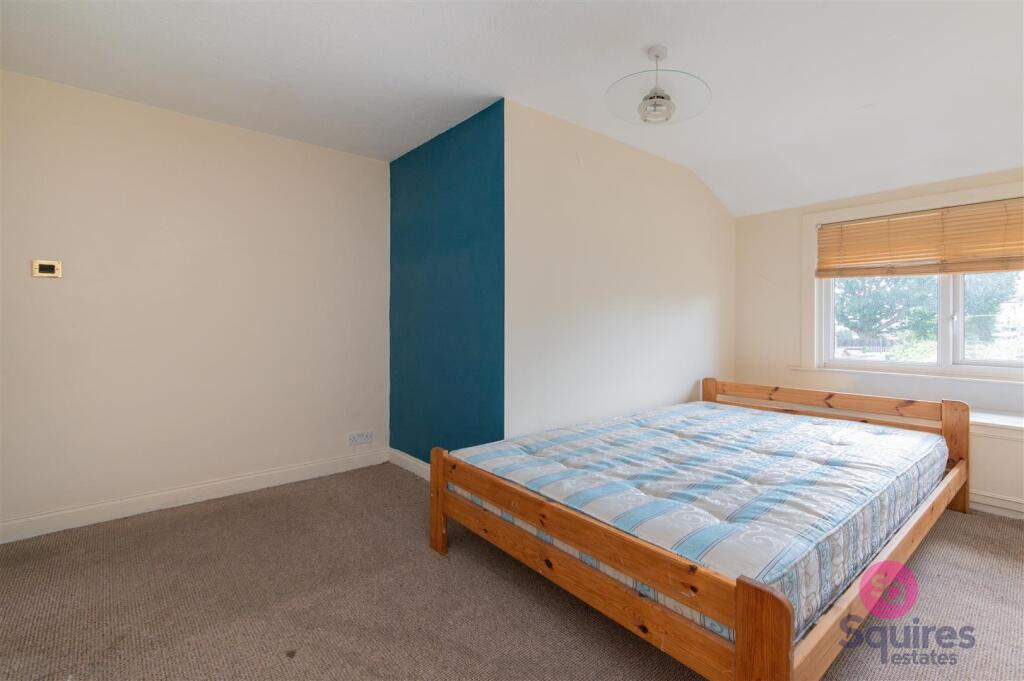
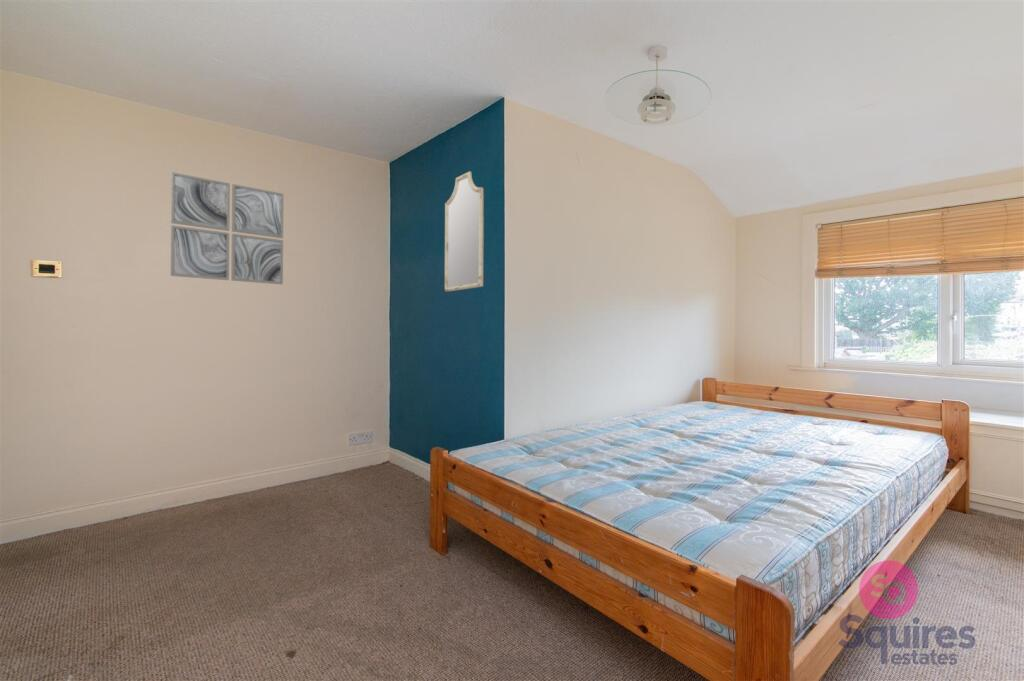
+ home mirror (462, 231)
+ wall art (232, 231)
